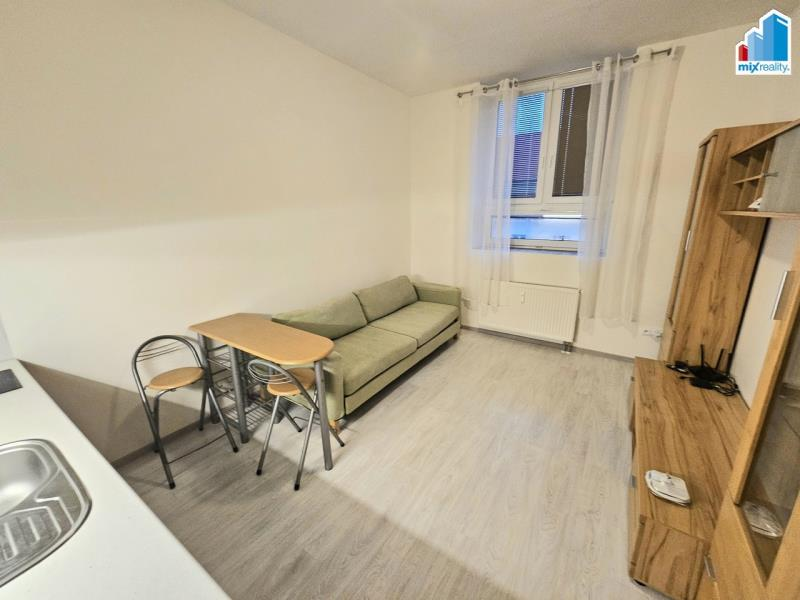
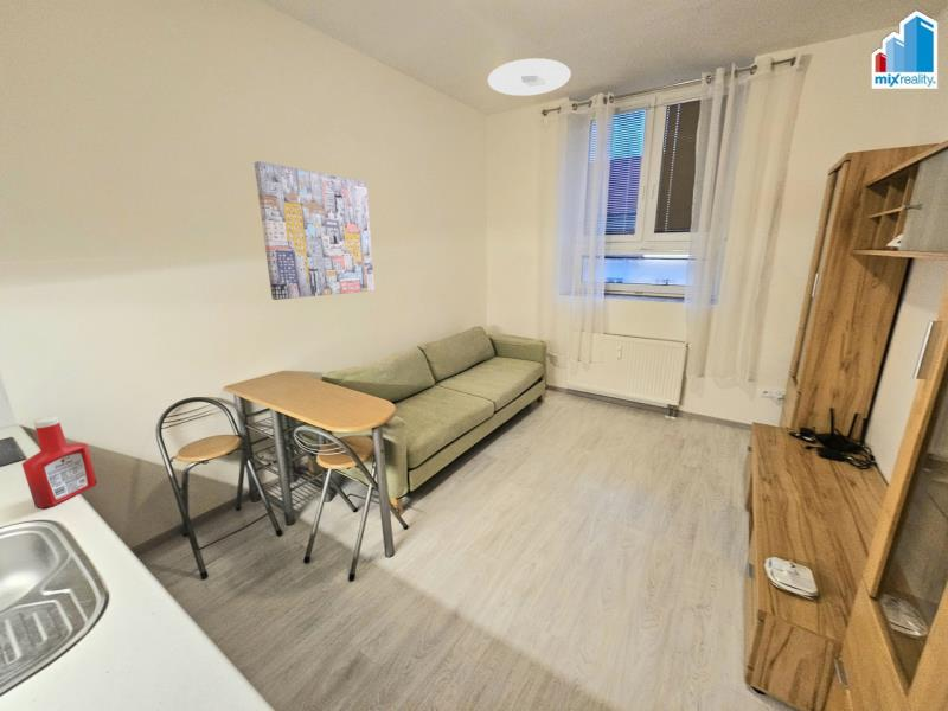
+ wall art (322, 236)
+ ceiling light (529, 73)
+ soap bottle (57, 457)
